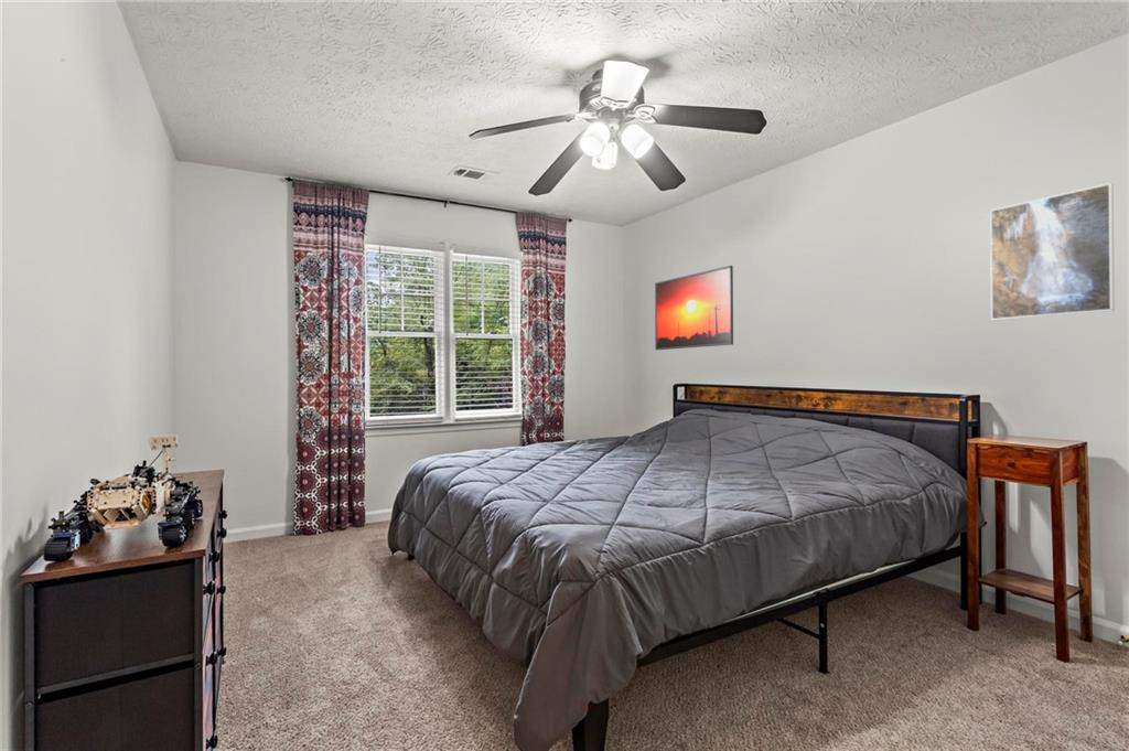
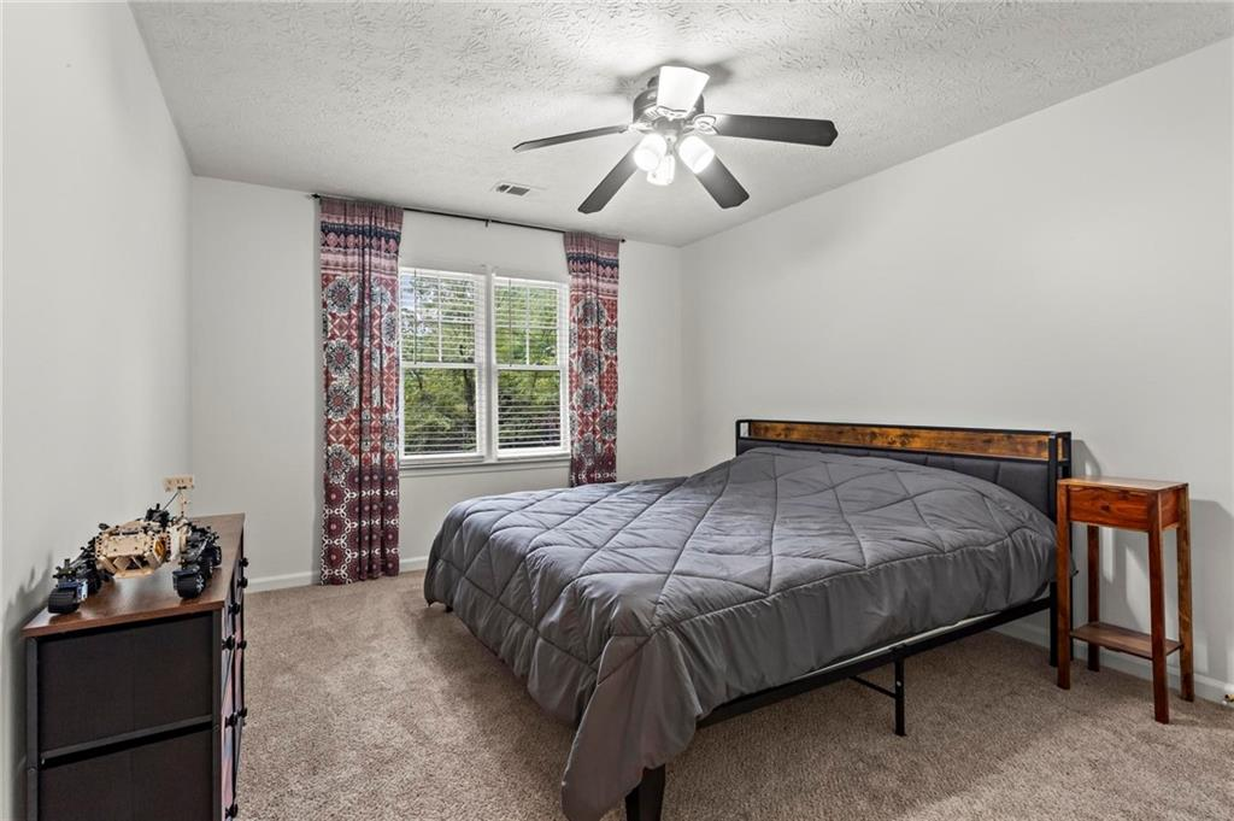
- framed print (1047, 256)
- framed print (690, 311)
